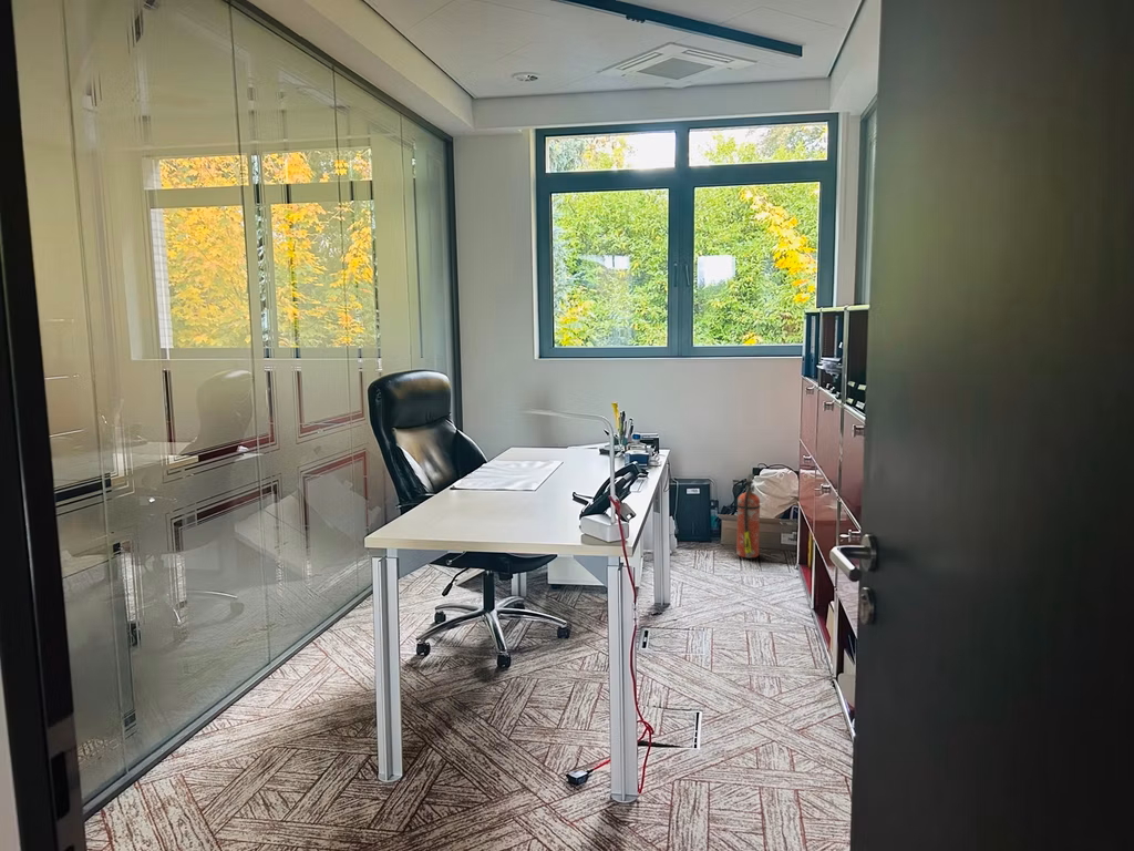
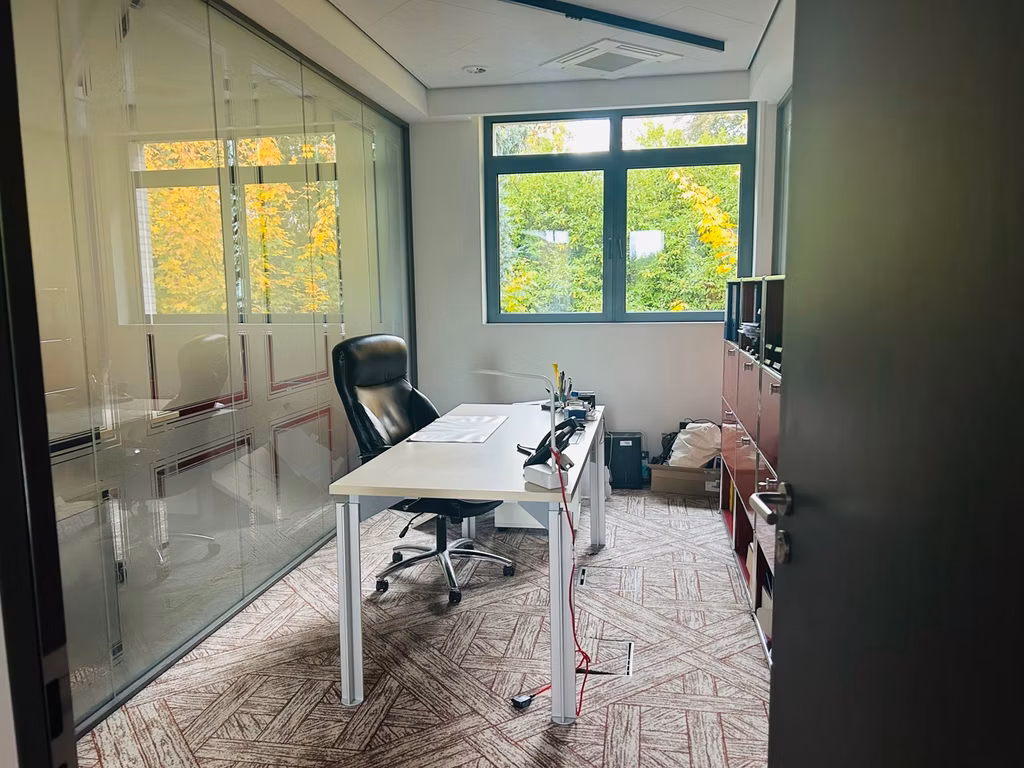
- fire extinguisher (749, 515)
